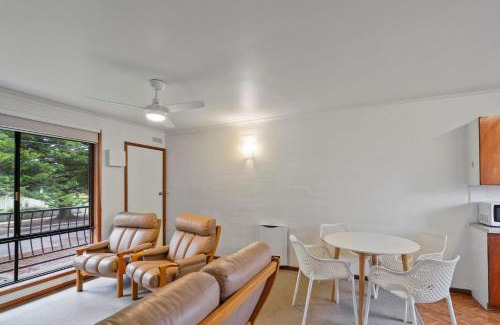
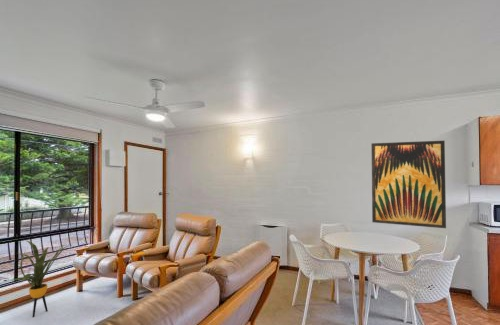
+ house plant (40, 277)
+ wall art (406, 183)
